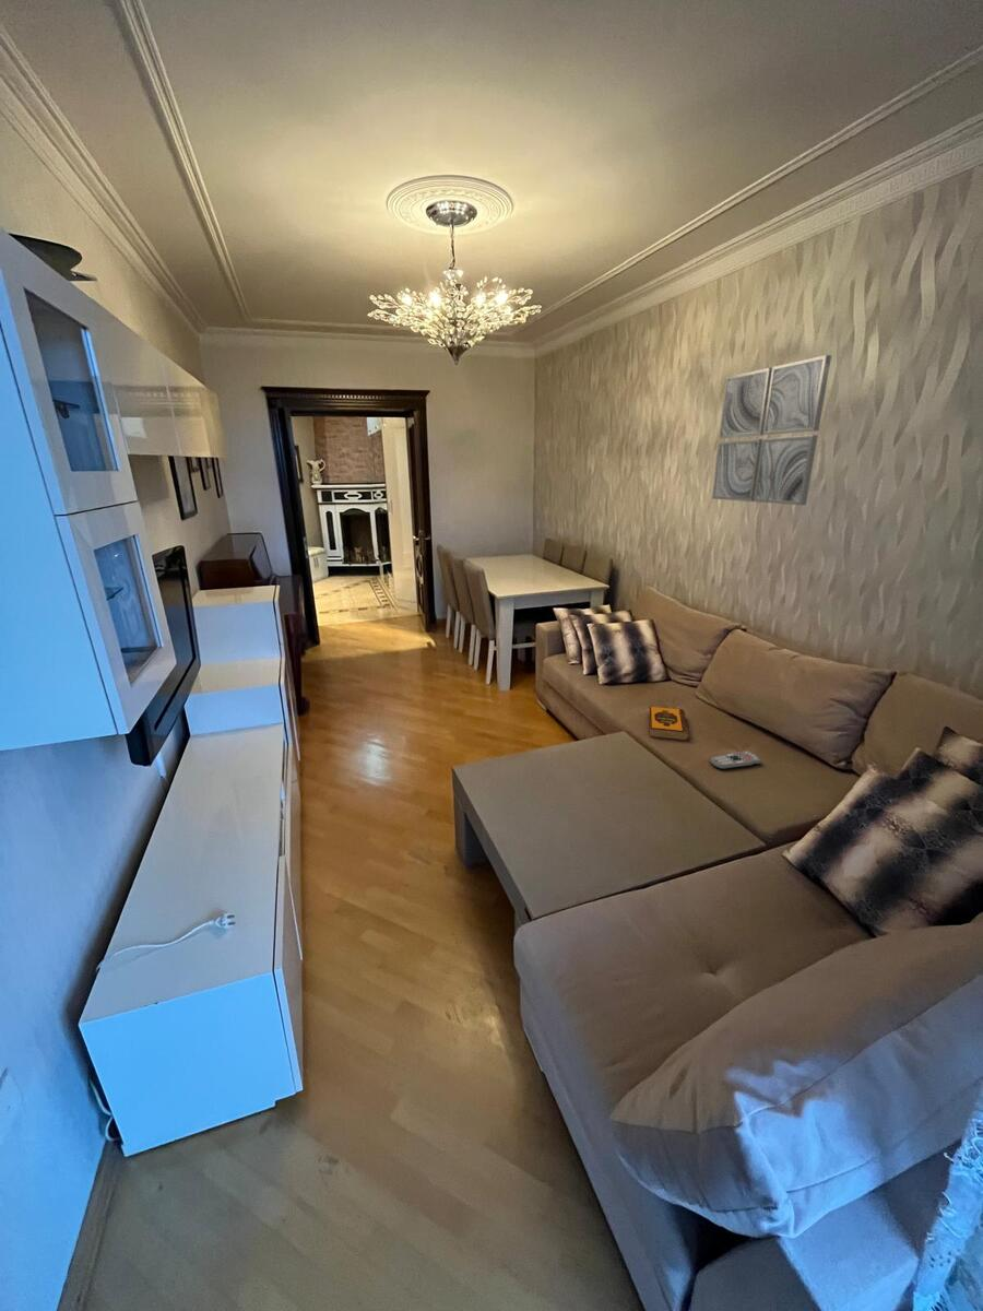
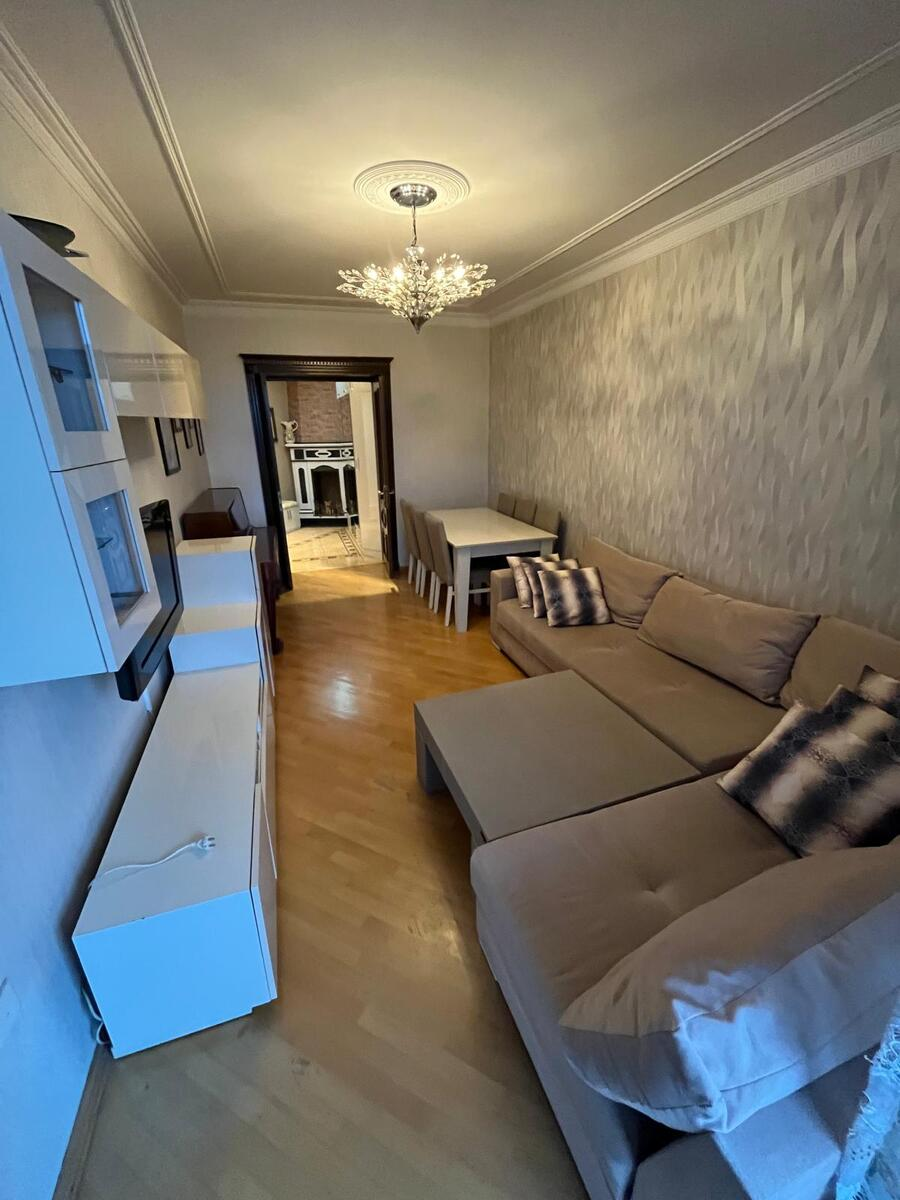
- wall art (762, 435)
- remote control (734, 760)
- hardback book (667, 722)
